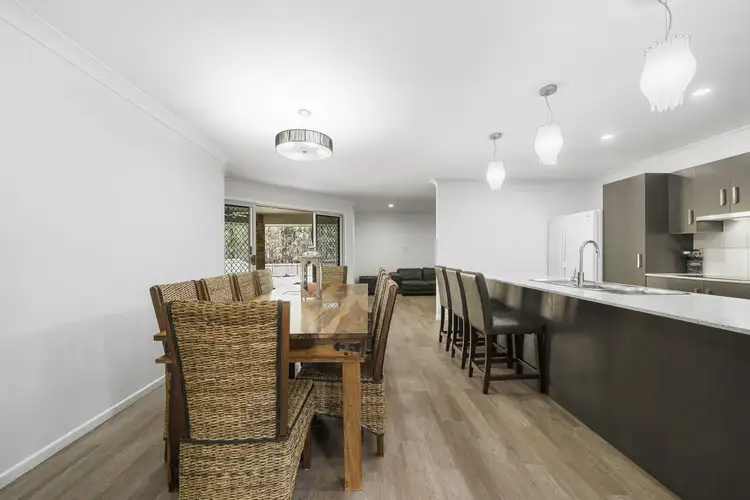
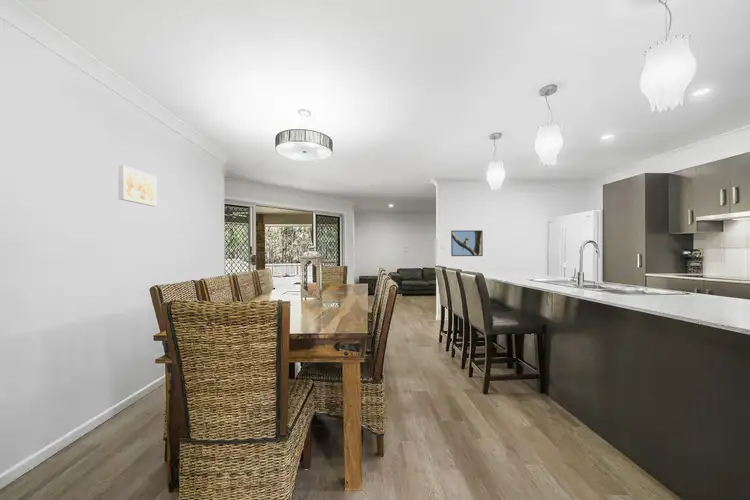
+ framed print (466, 243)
+ wall art (139, 187)
